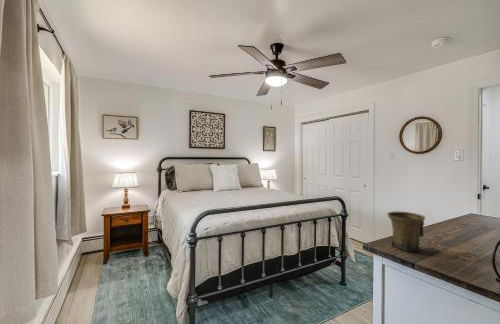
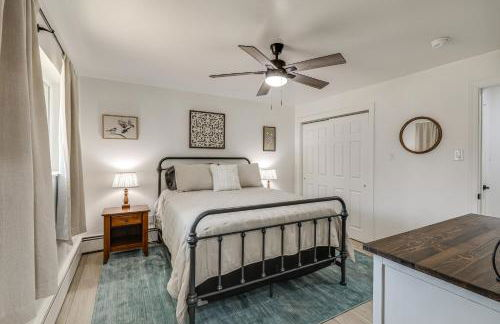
- mug (405, 231)
